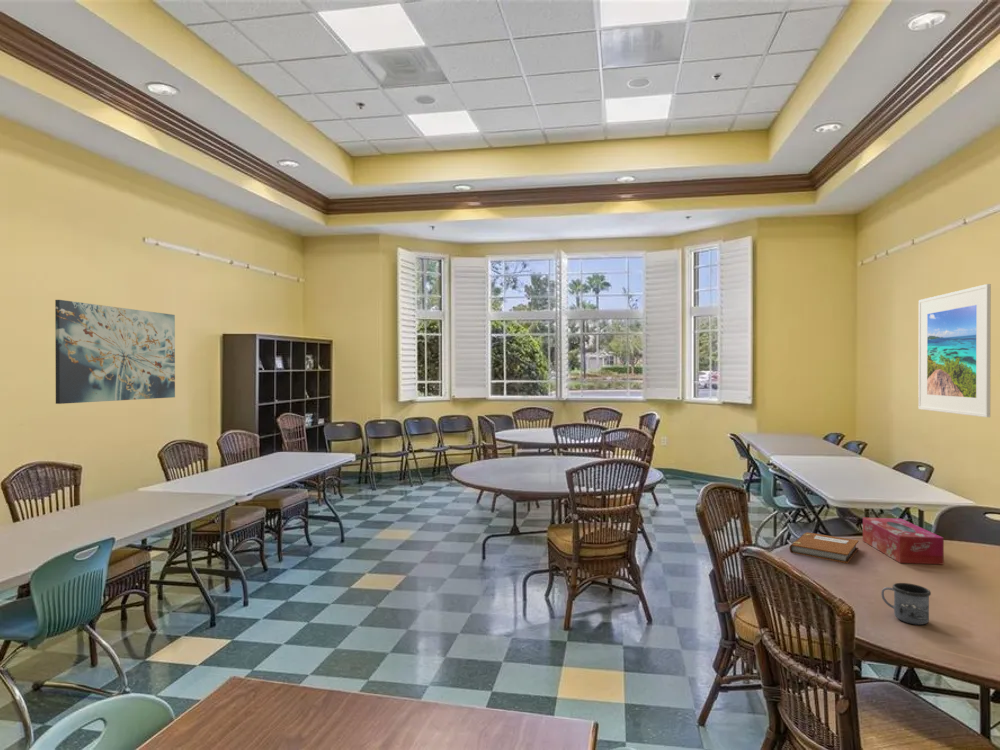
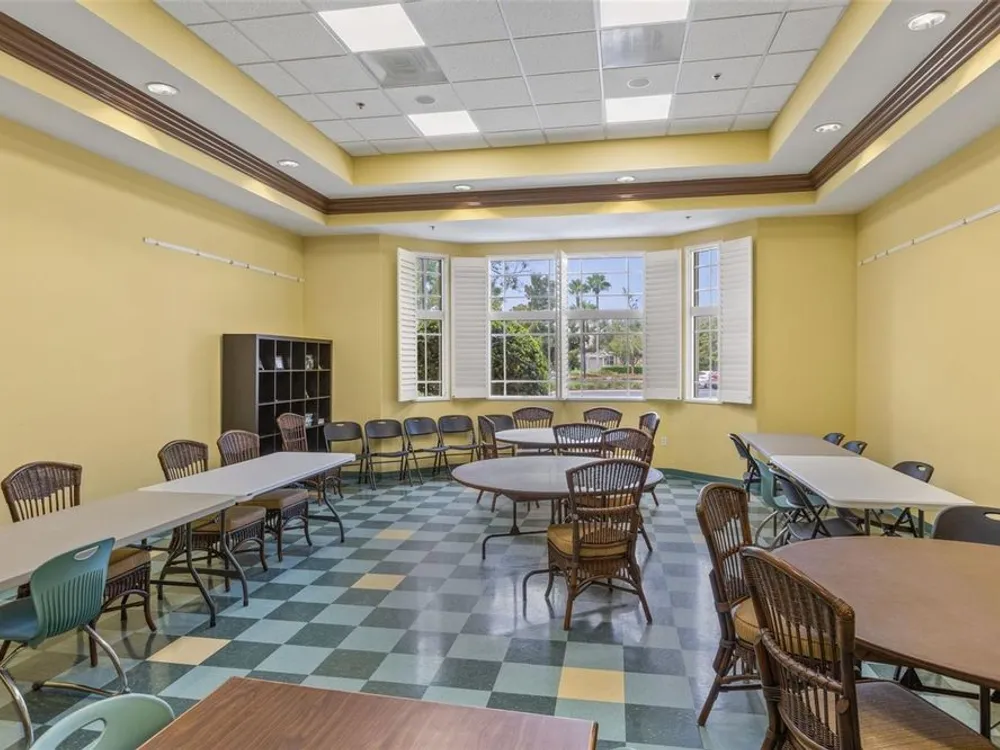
- notebook (824, 546)
- wall art (122, 354)
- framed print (950, 352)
- tissue box (900, 539)
- mug (905, 602)
